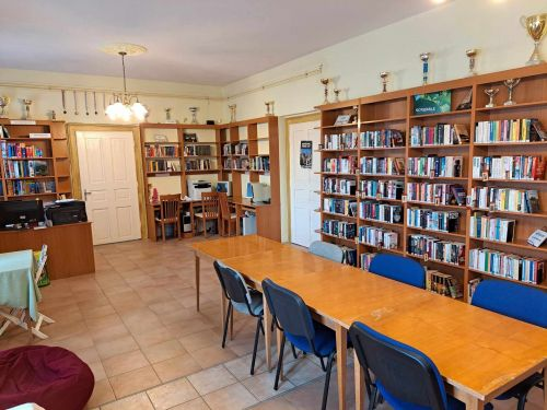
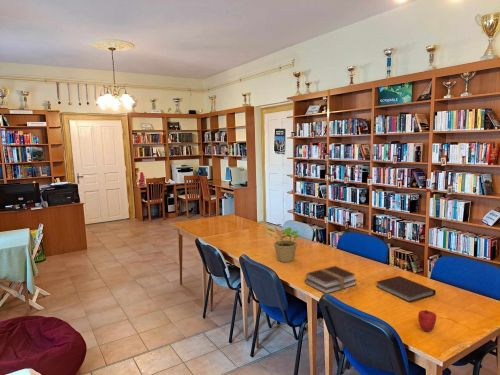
+ apple (426, 319)
+ book (330, 278)
+ potted plant (284, 240)
+ notebook (404, 288)
